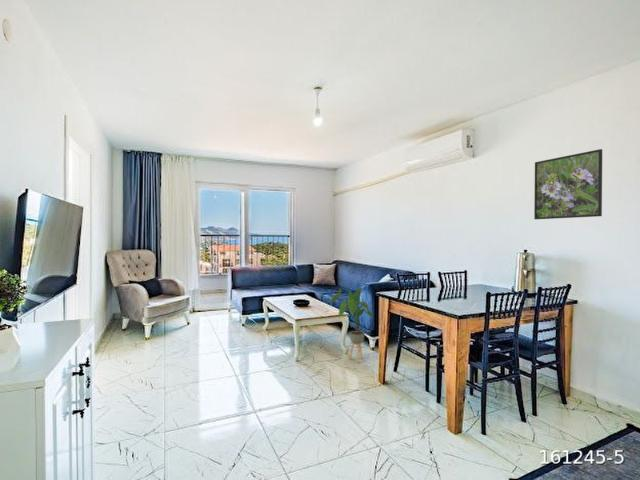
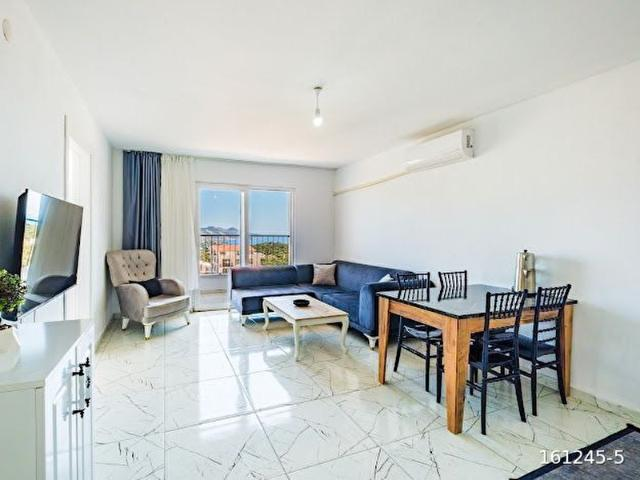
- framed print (565, 187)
- house plant (355, 323)
